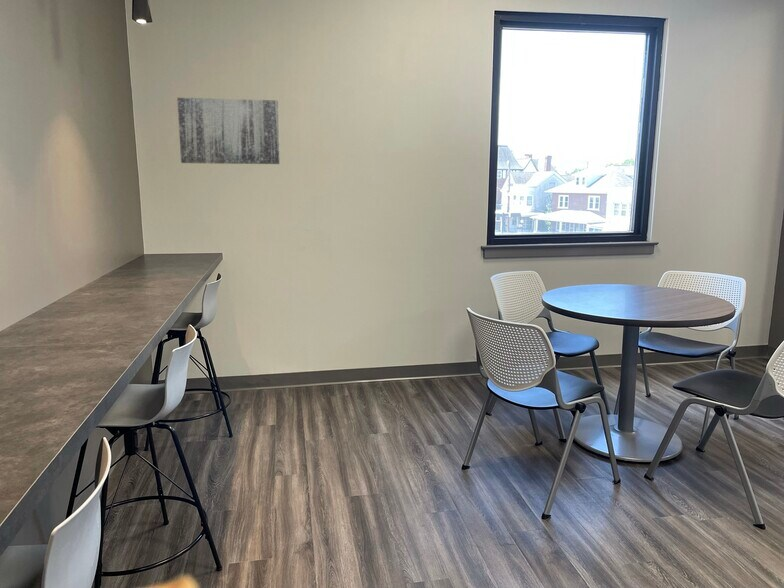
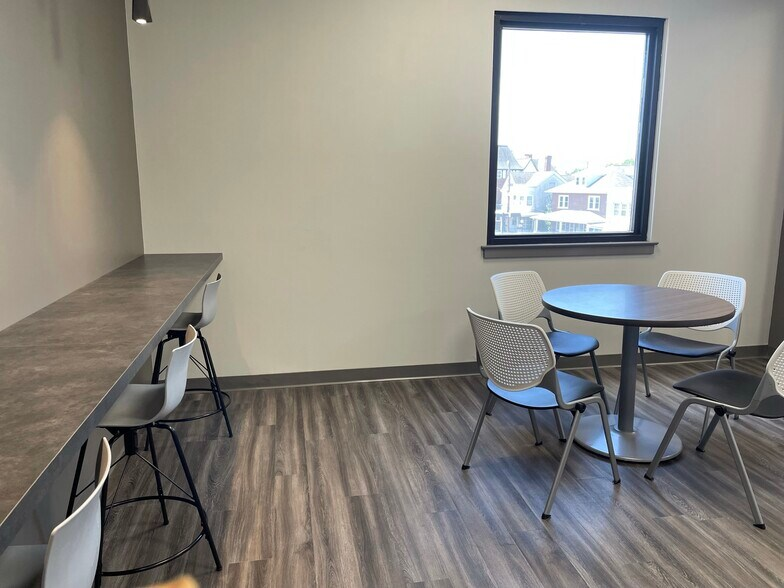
- wall art (229, 131)
